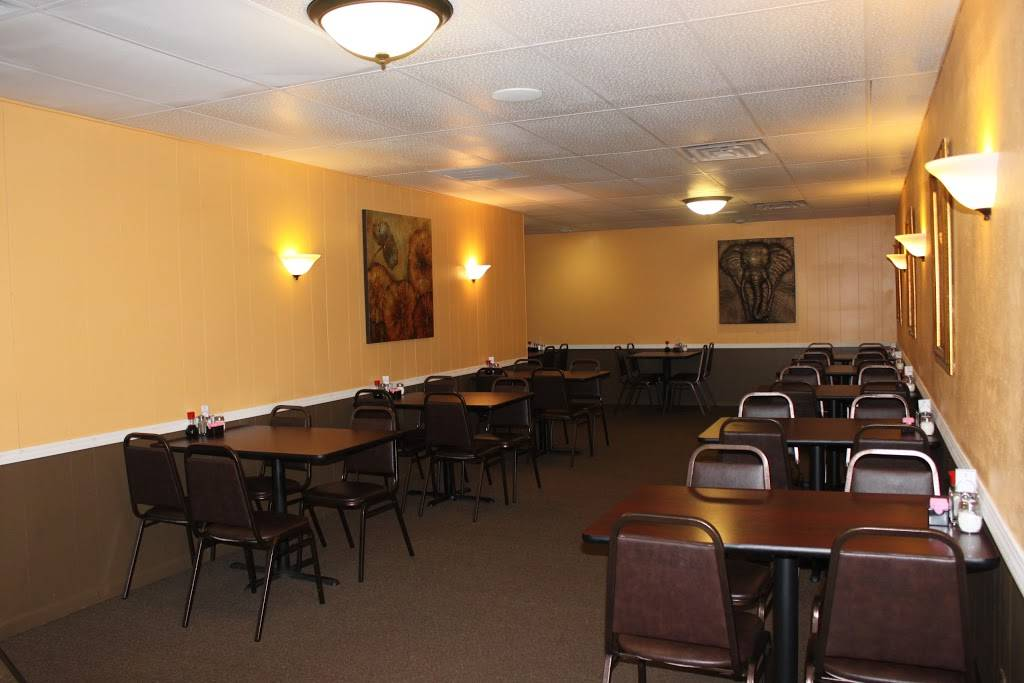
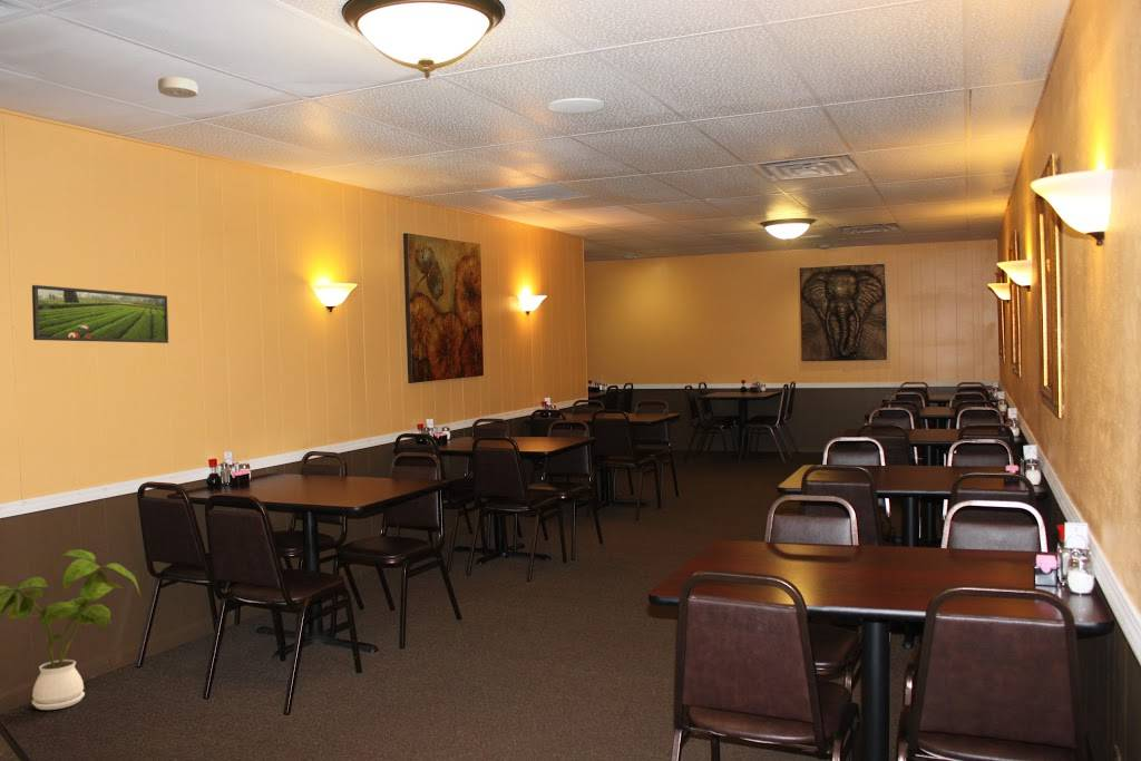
+ smoke detector (177, 87)
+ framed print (105, 315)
+ house plant (77, 625)
